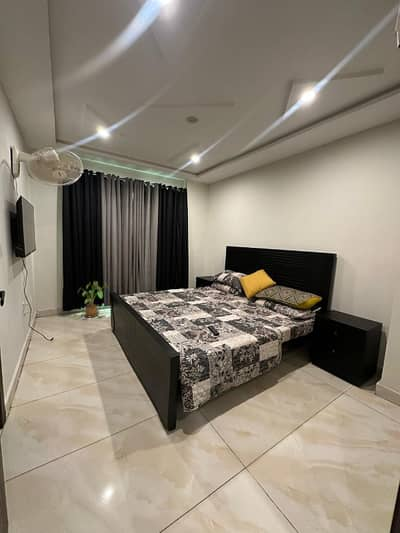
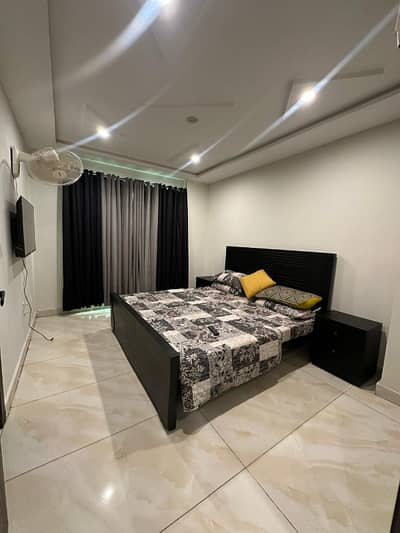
- house plant (93, 299)
